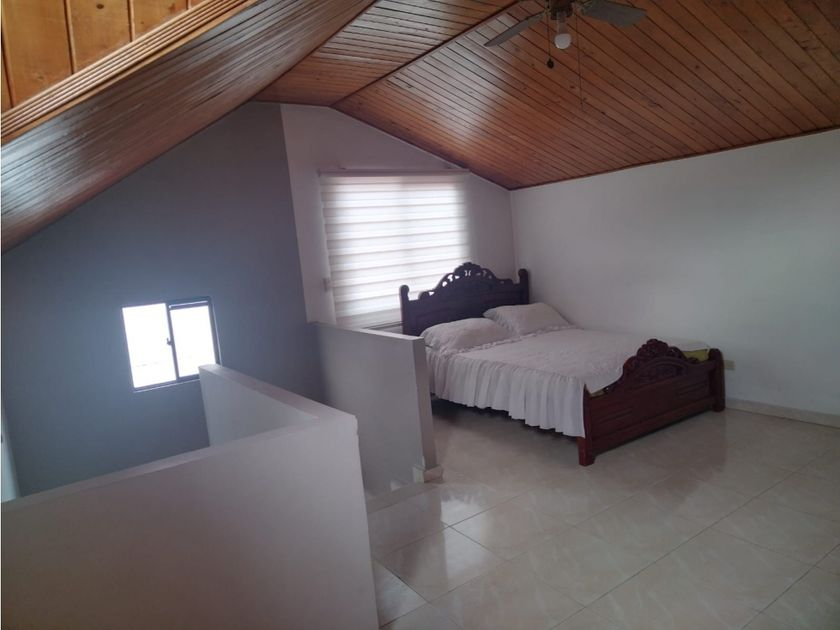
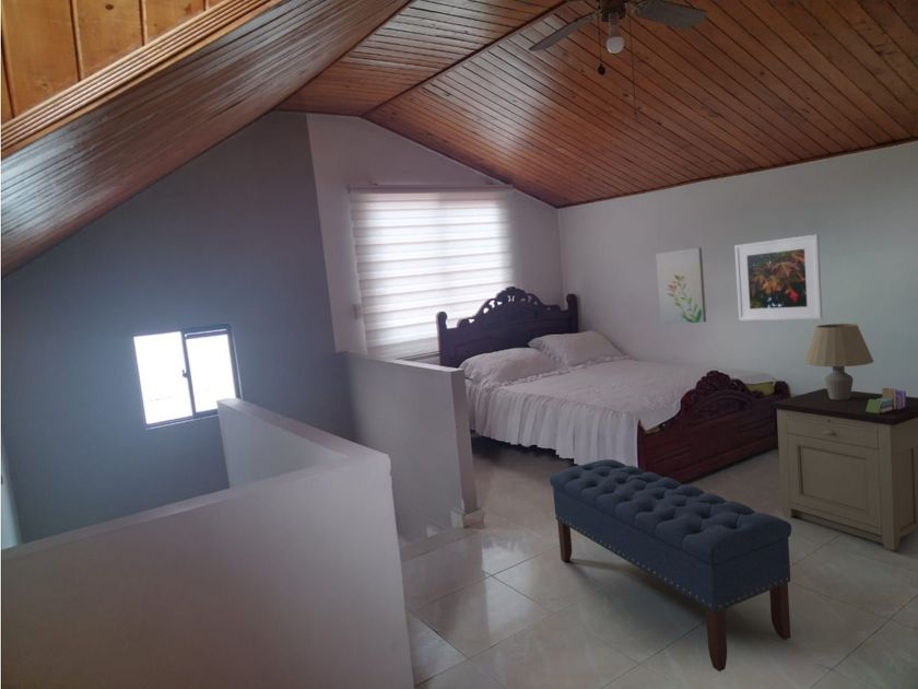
+ book (885, 399)
+ wall art (680, 287)
+ bench (654, 541)
+ nightstand (857, 462)
+ table lamp (837, 361)
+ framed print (776, 280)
